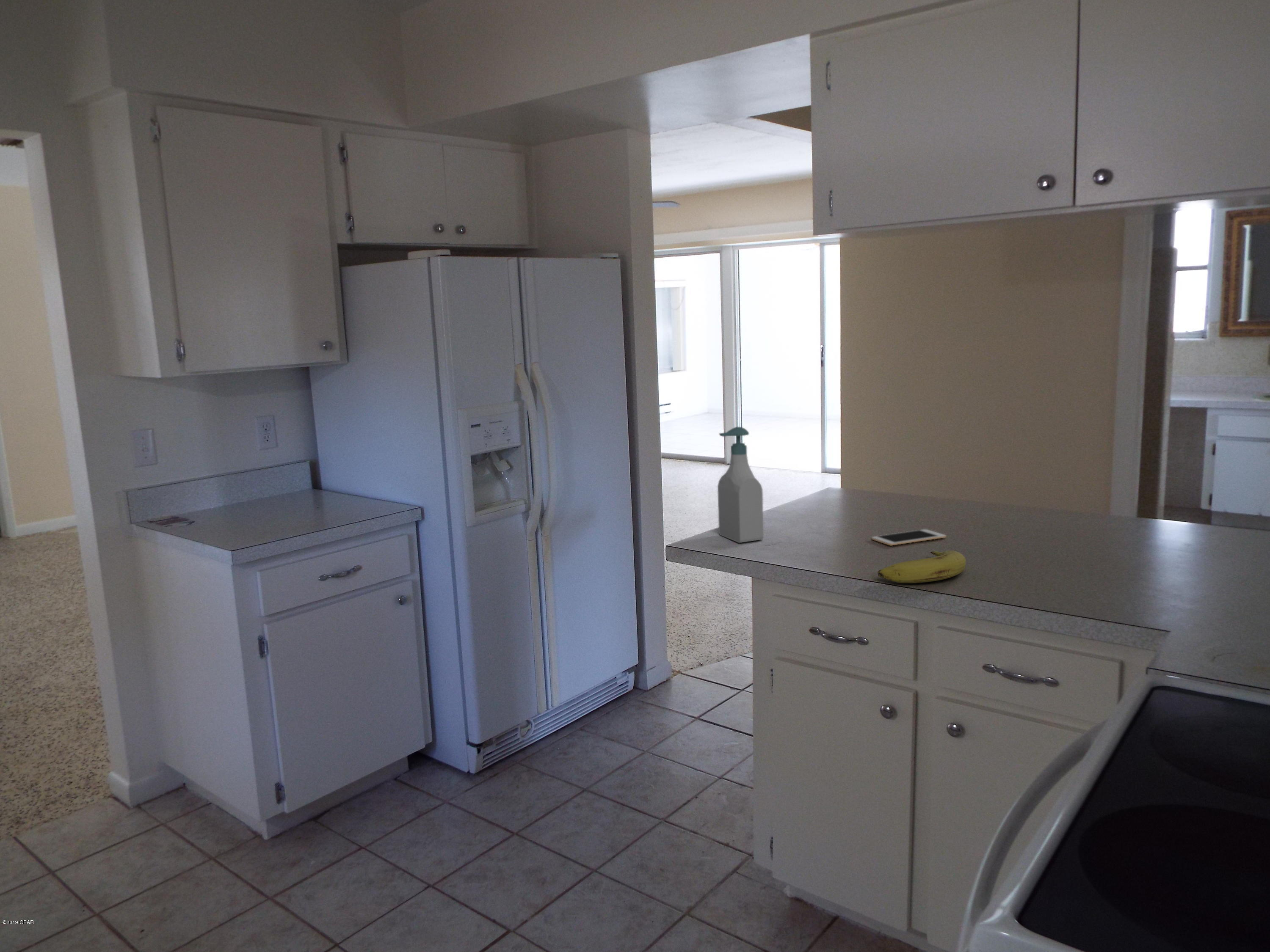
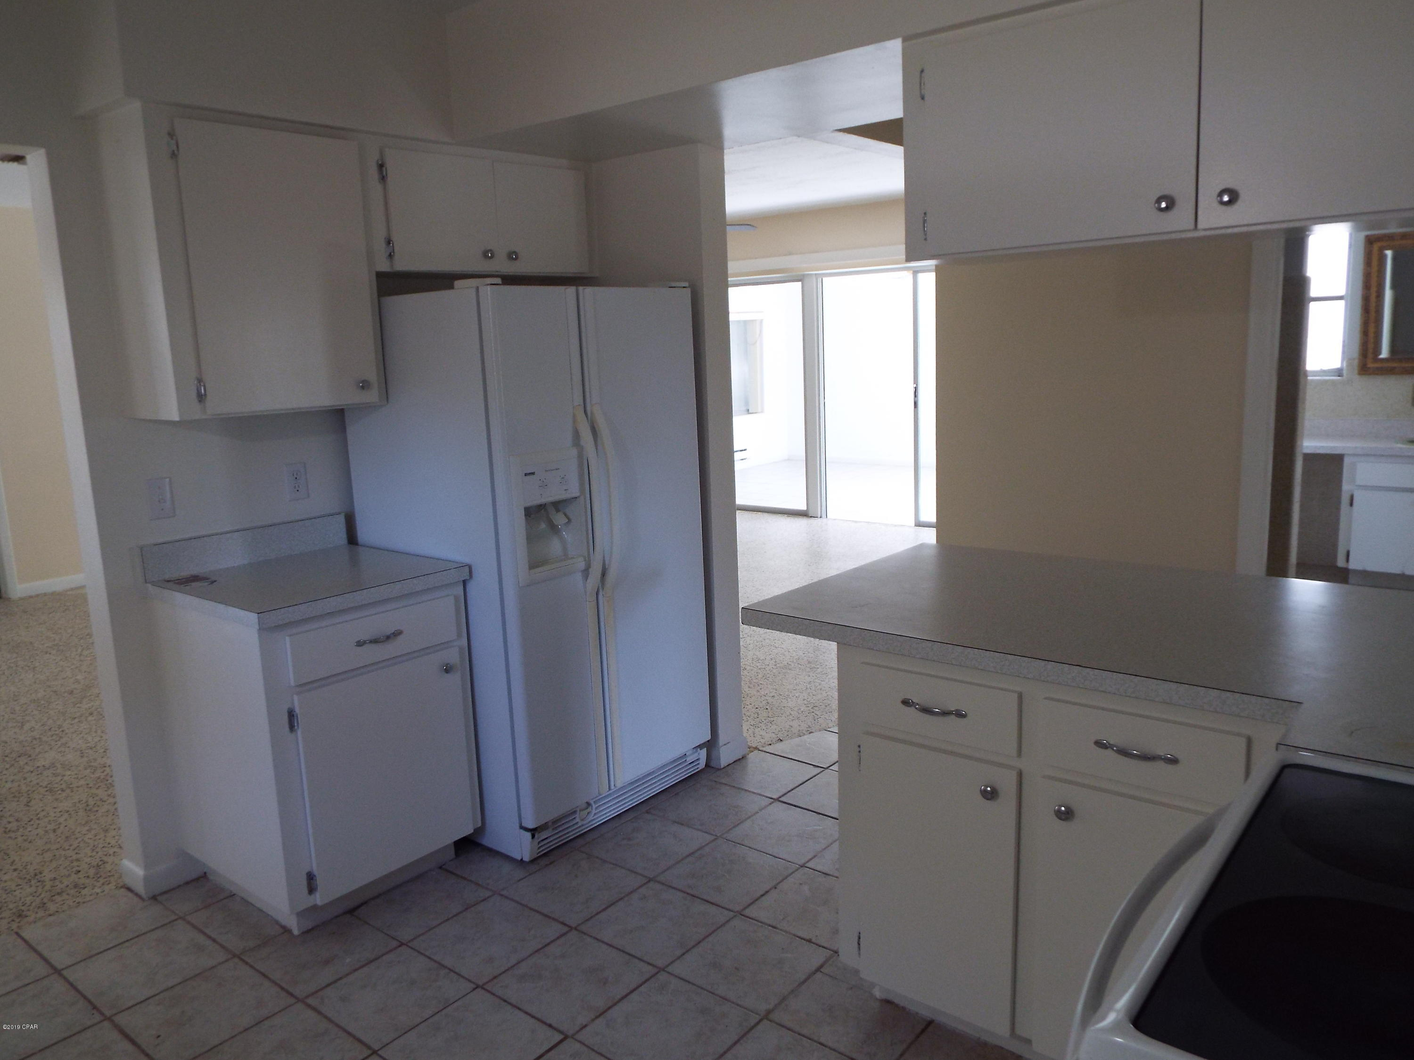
- fruit (917, 561)
- cell phone (908, 537)
- soap bottle (736, 483)
